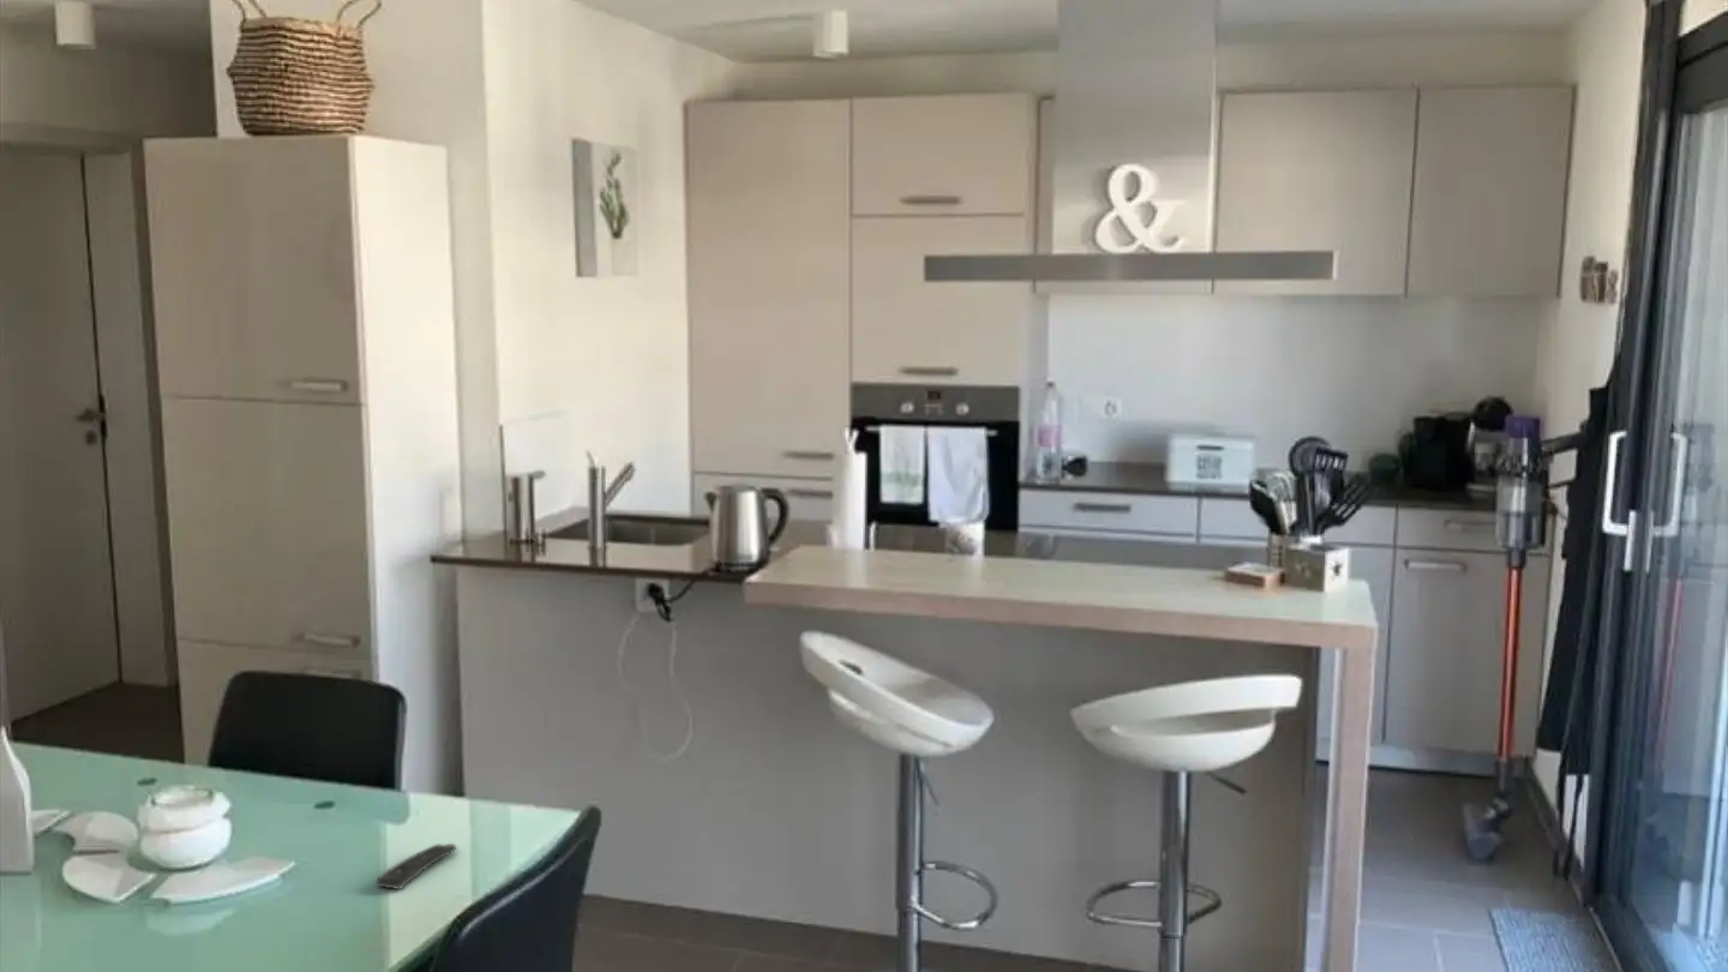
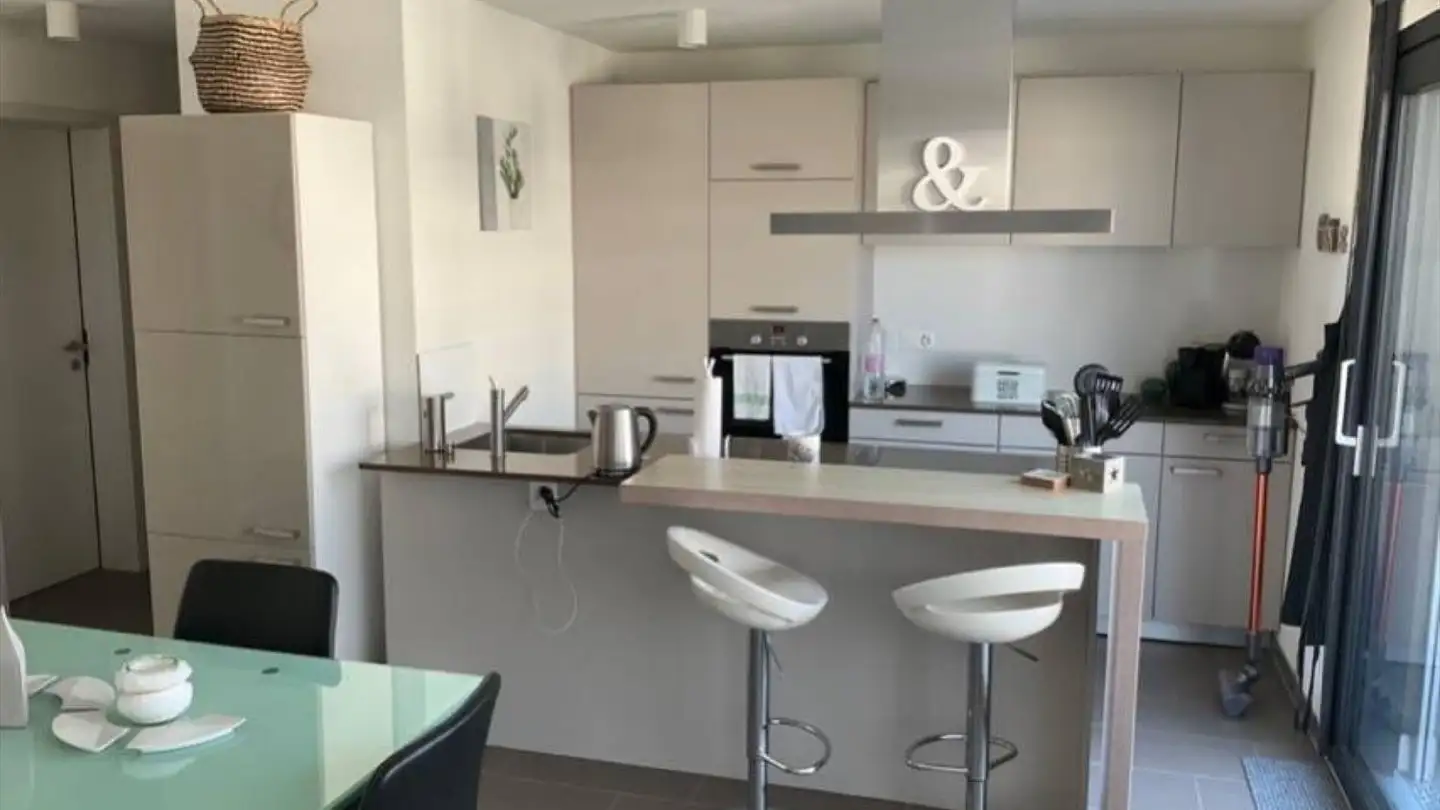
- remote control (420, 863)
